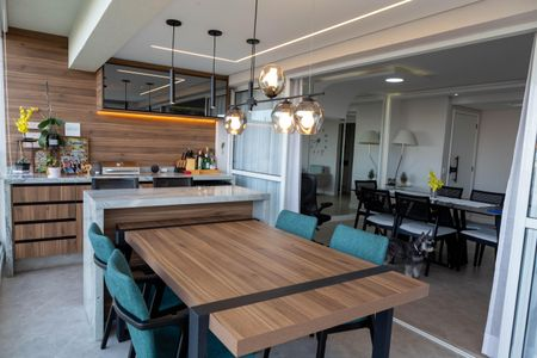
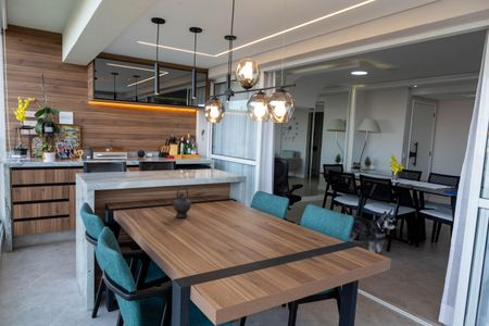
+ teapot (179, 201)
